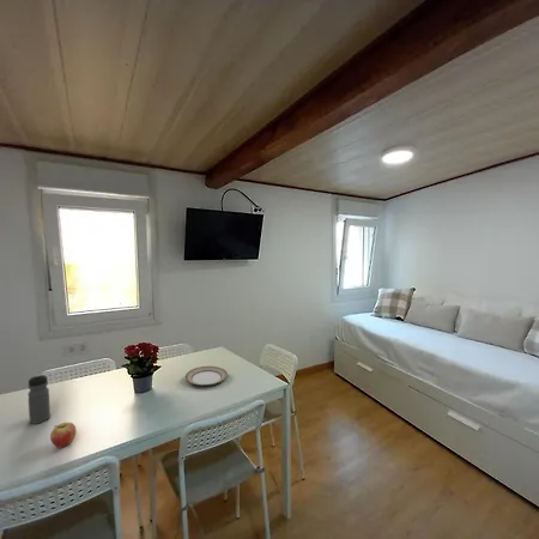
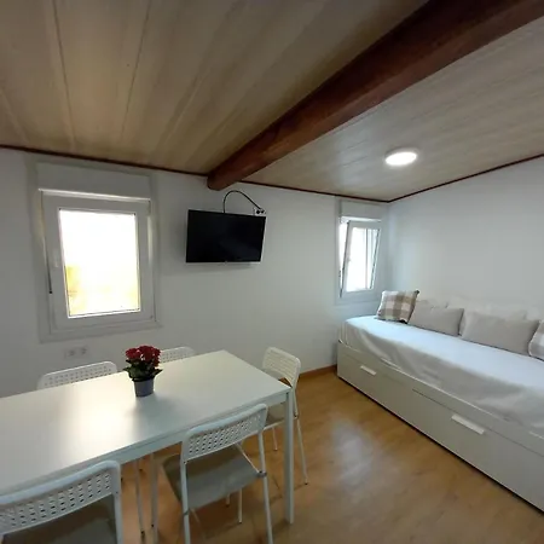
- plate (206, 376)
- fruit (63, 434)
- water bottle (38, 396)
